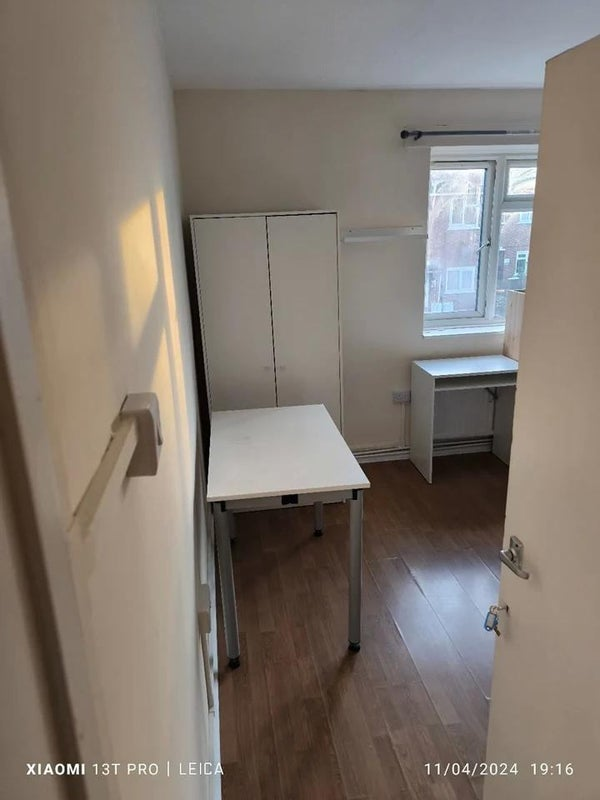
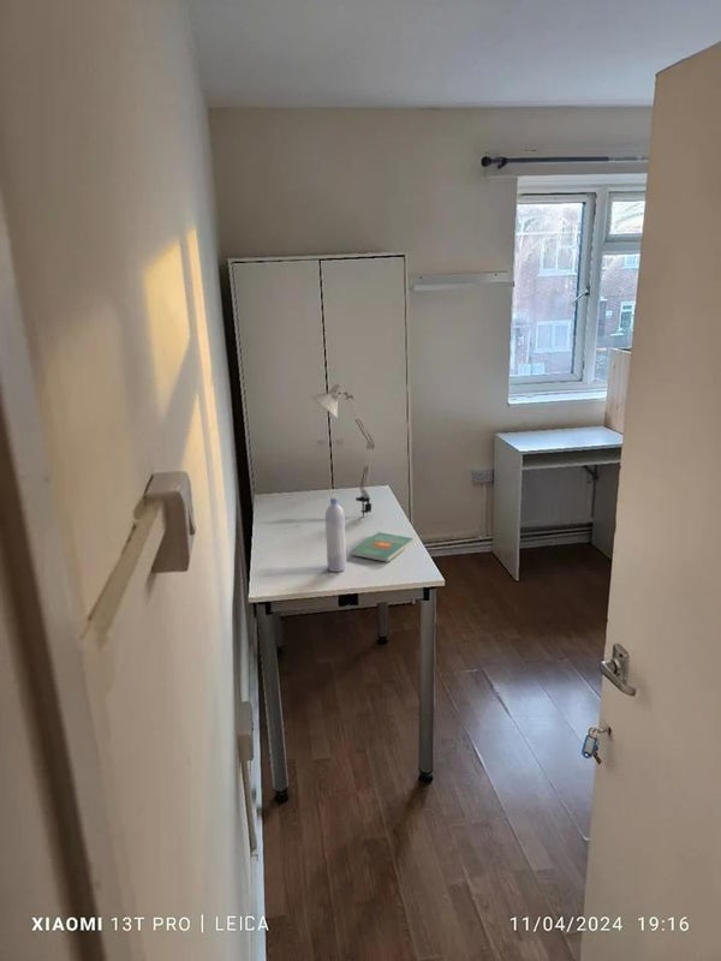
+ bottle (335, 533)
+ book (382, 545)
+ desk lamp (367, 448)
